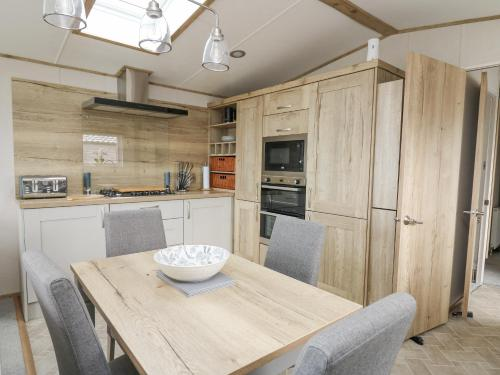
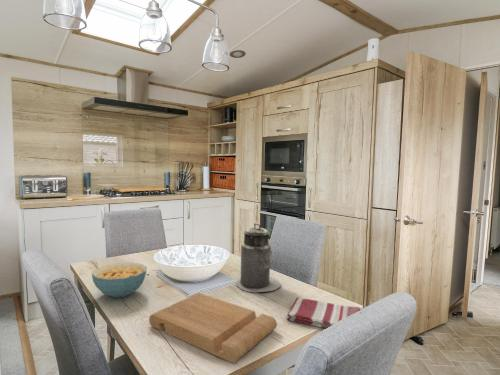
+ canister (259, 254)
+ dish towel (324, 312)
+ cutting board (212, 321)
+ cereal bowl (120, 282)
